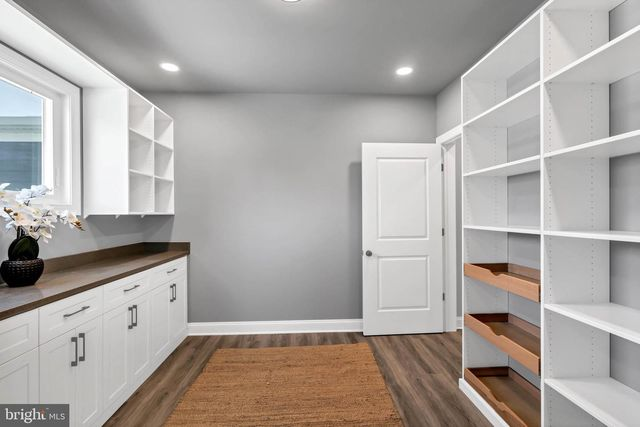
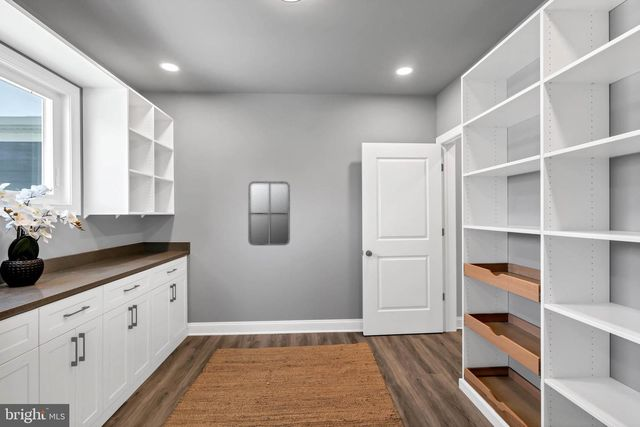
+ home mirror (269, 213)
